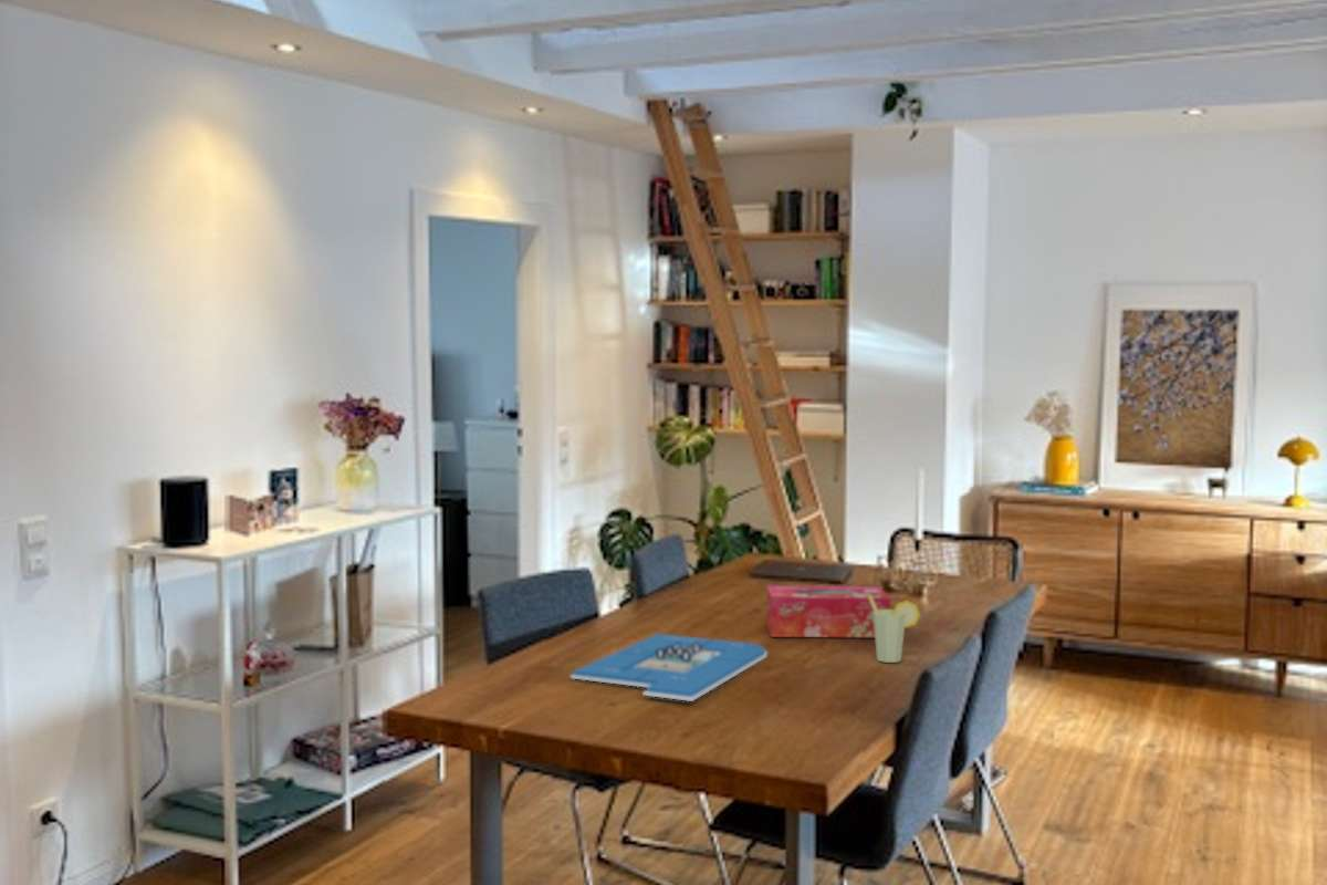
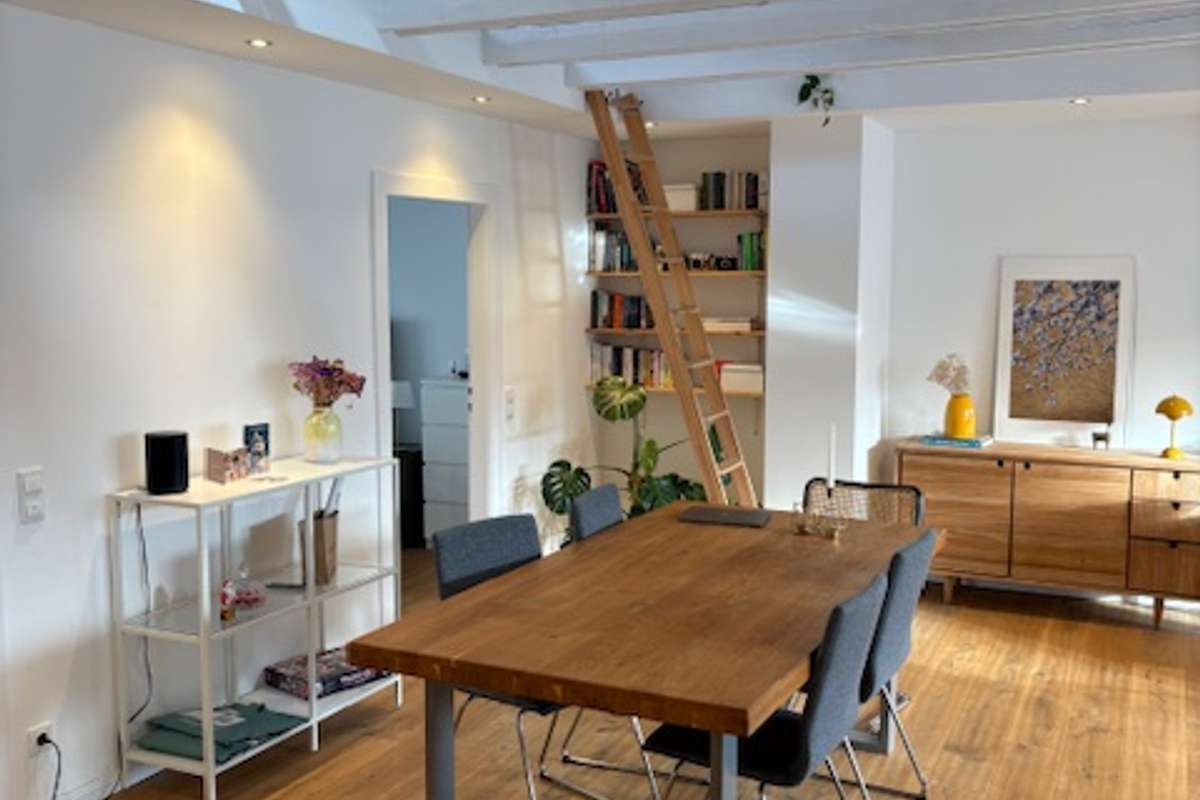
- cup (892, 628)
- board game (672, 658)
- tissue box (826, 611)
